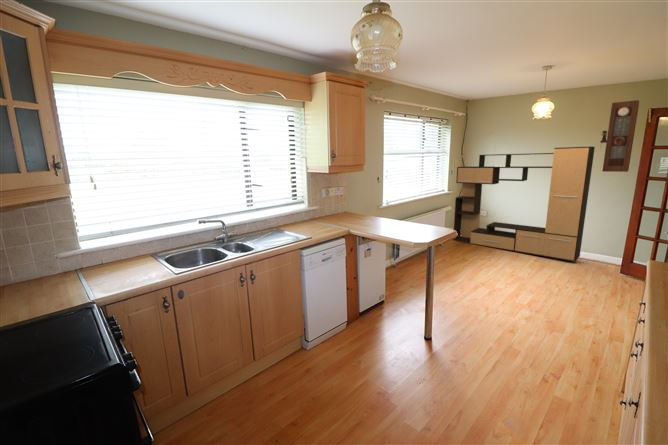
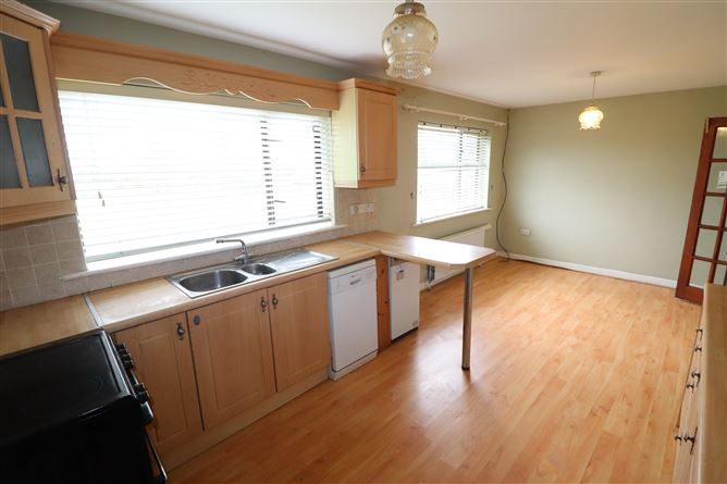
- media console (512, 180)
- pendulum clock (616, 137)
